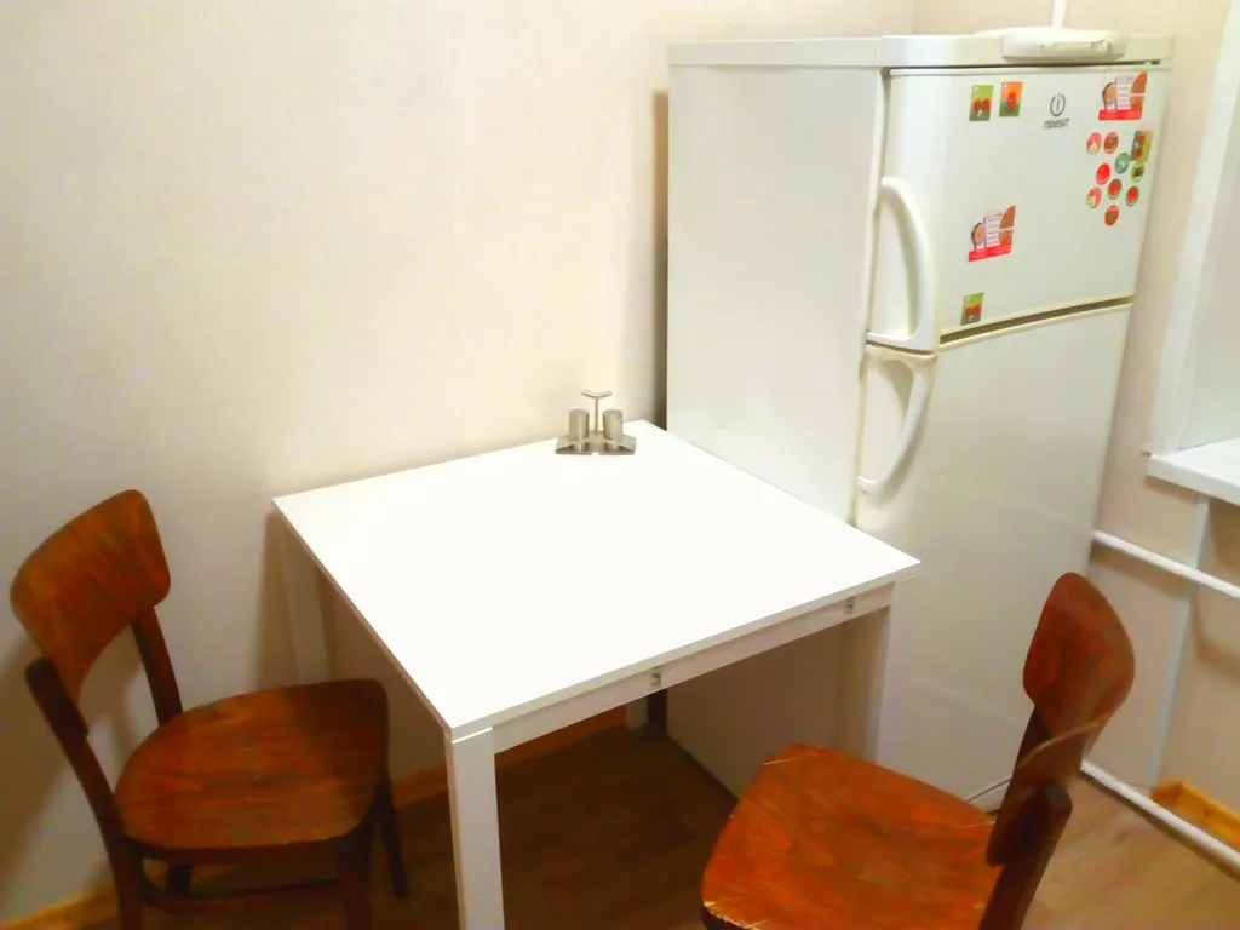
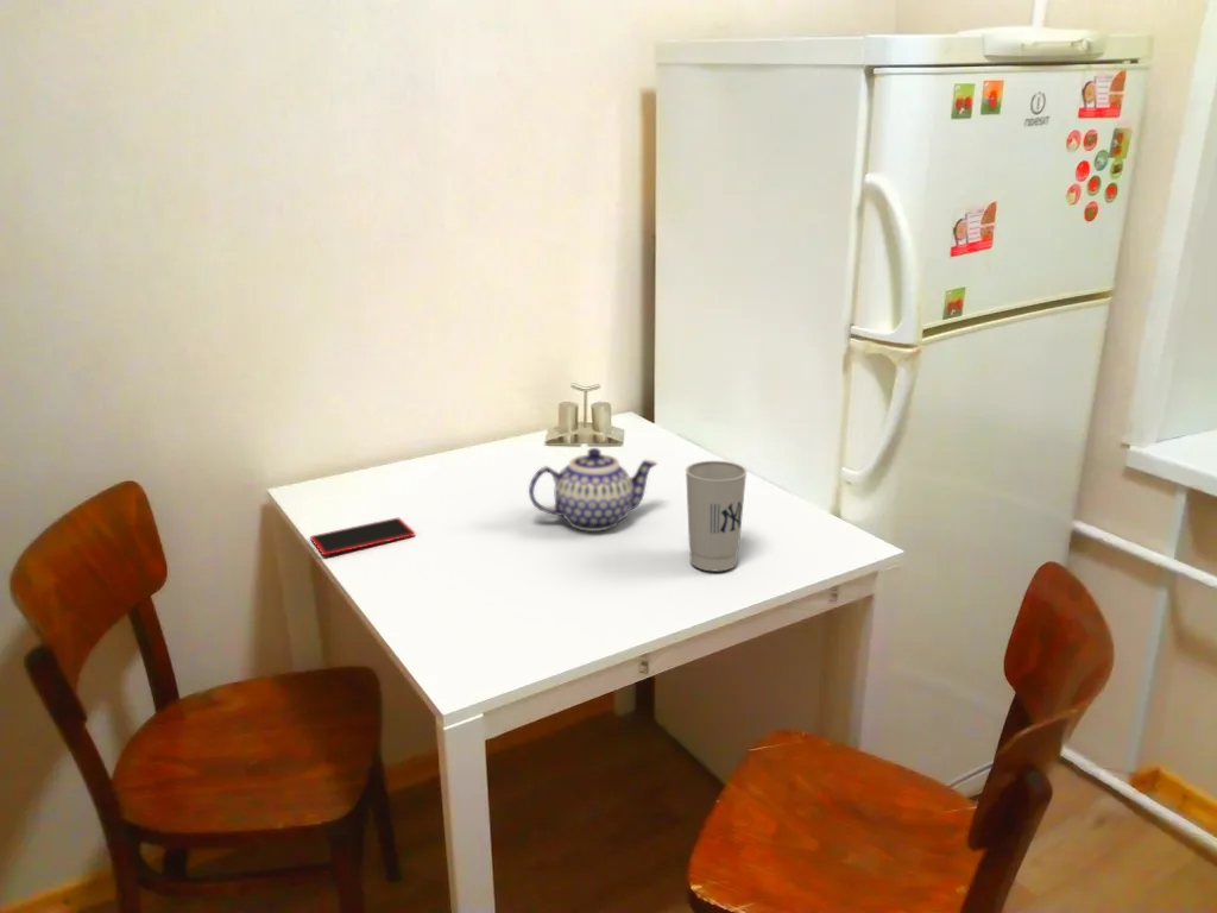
+ teapot (593, 485)
+ smartphone (362, 535)
+ cup (714, 516)
